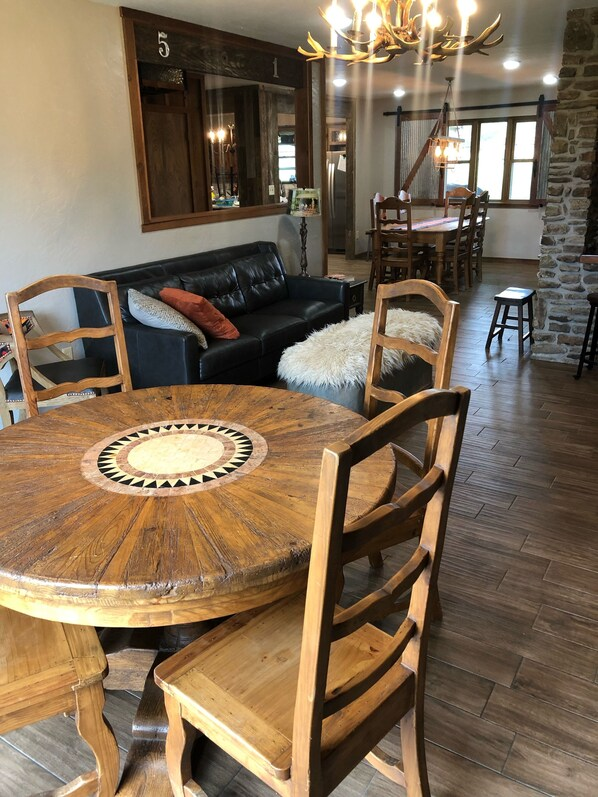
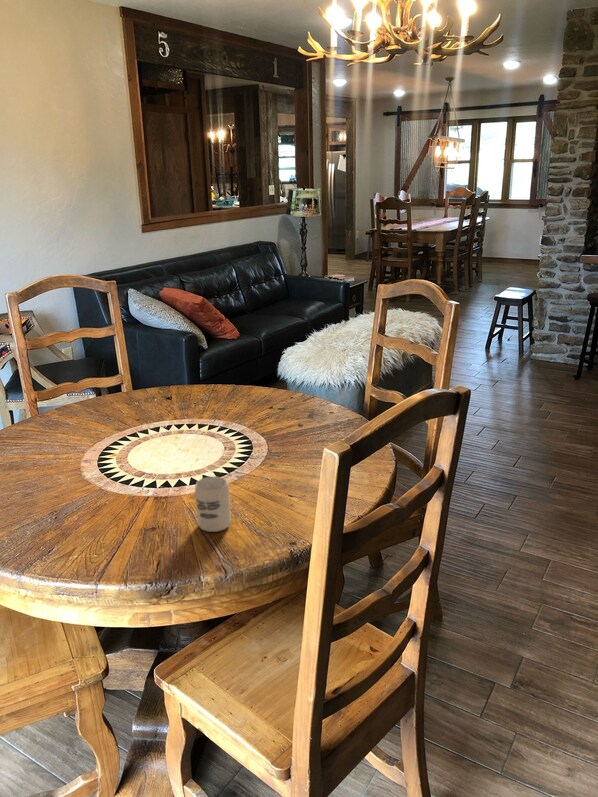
+ cup (212, 504)
